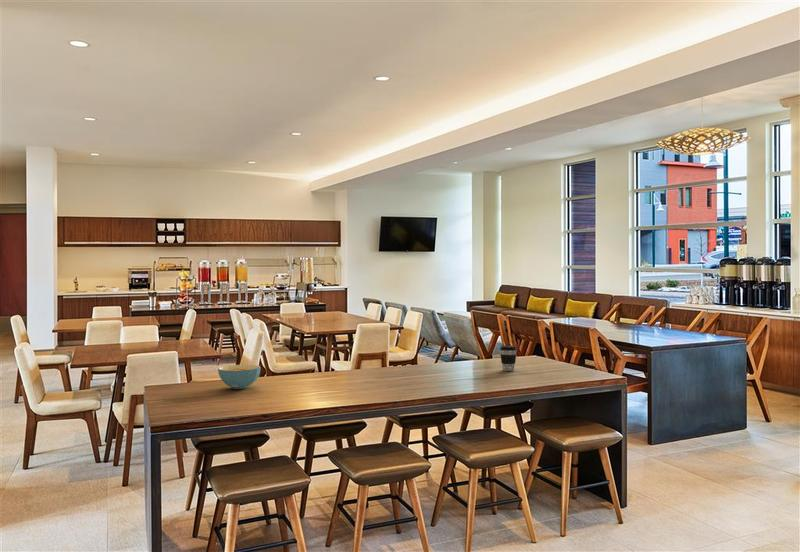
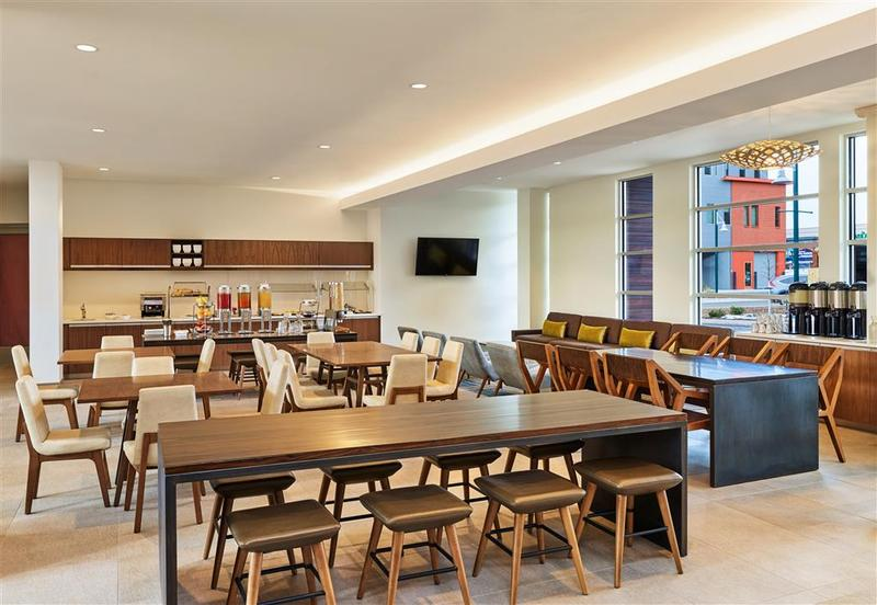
- cereal bowl (239, 377)
- coffee cup (508, 358)
